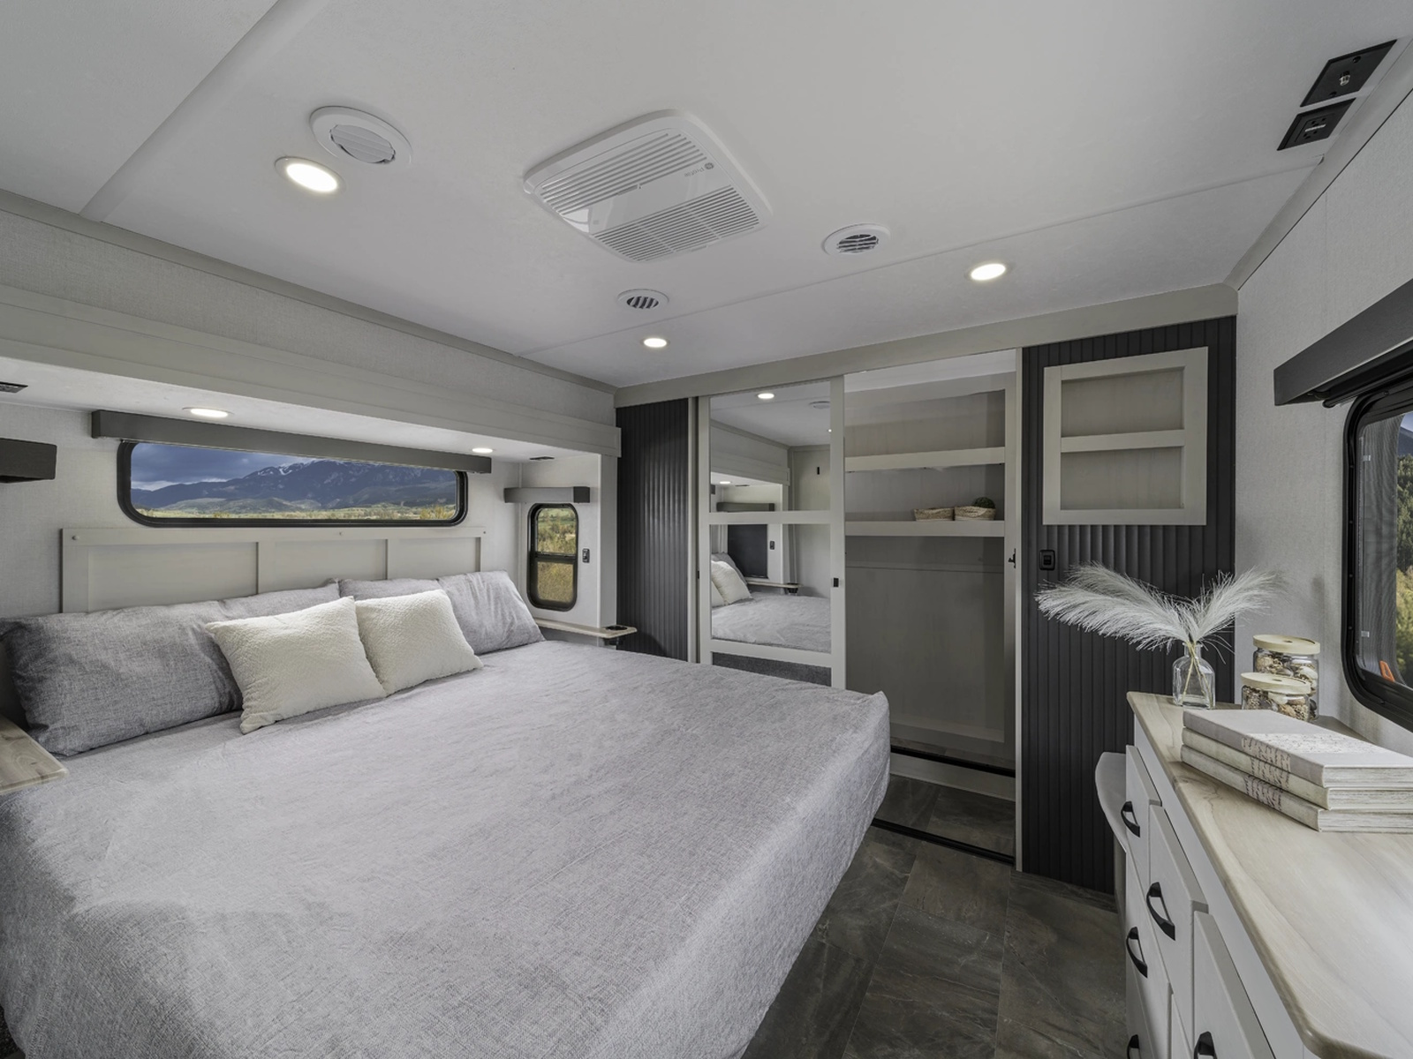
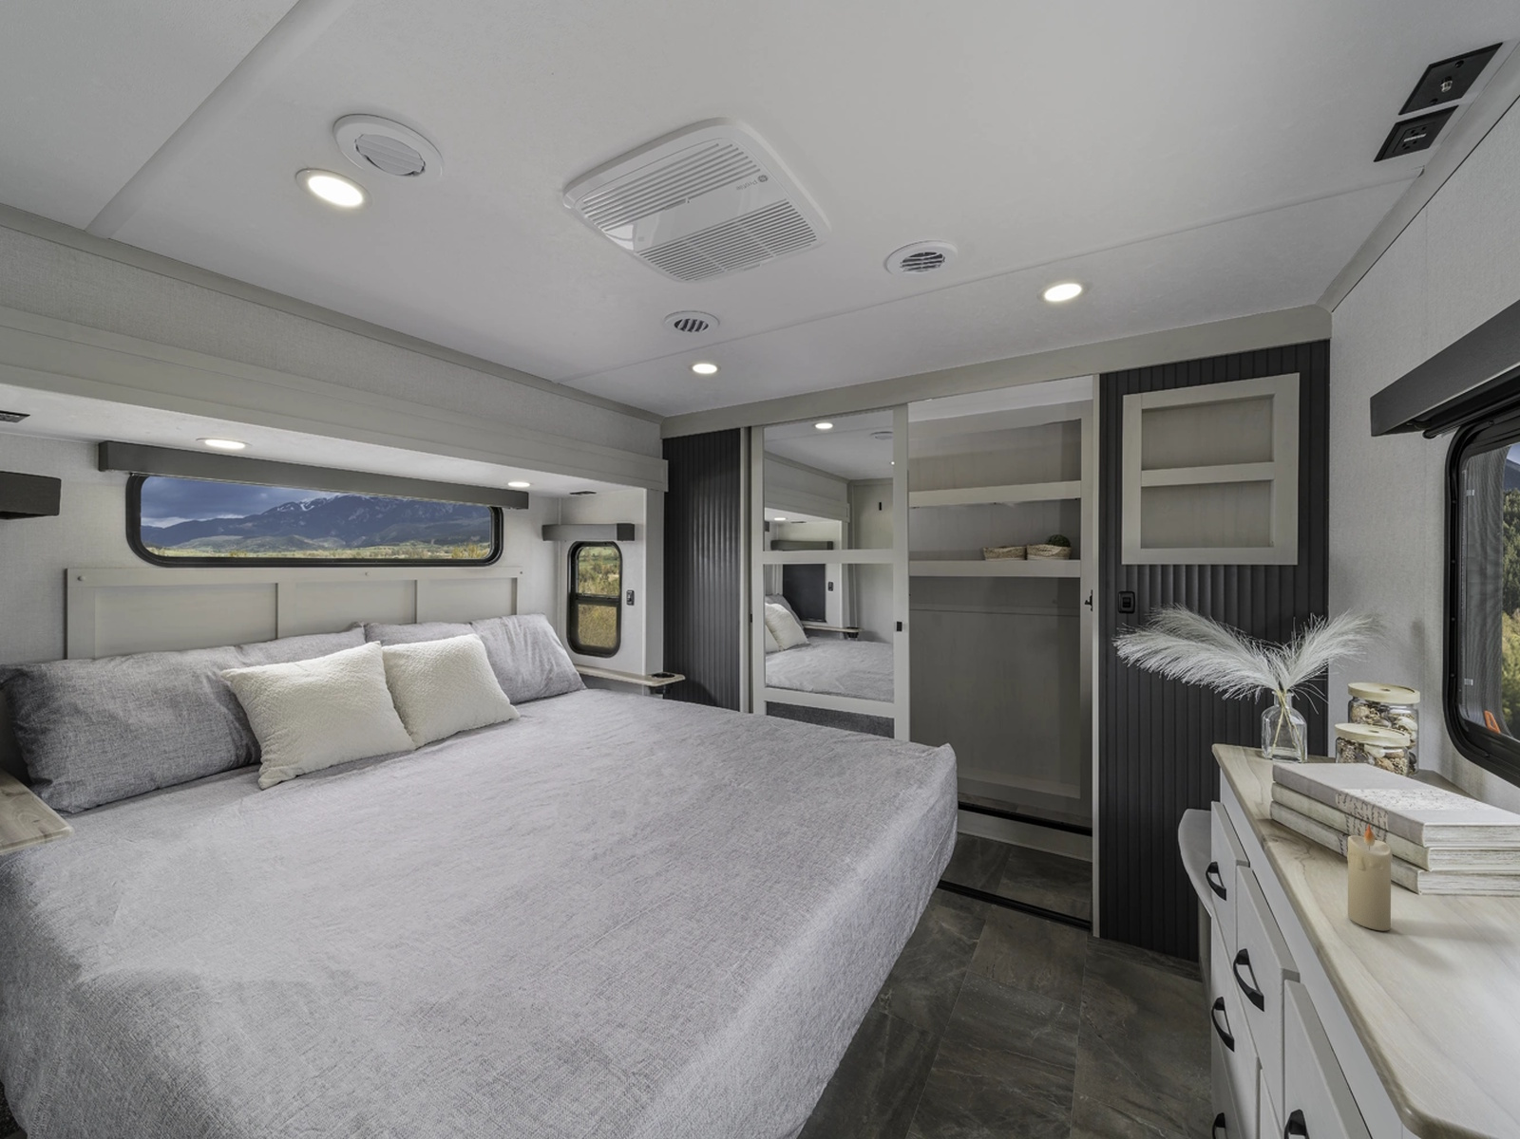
+ candle (1369, 873)
